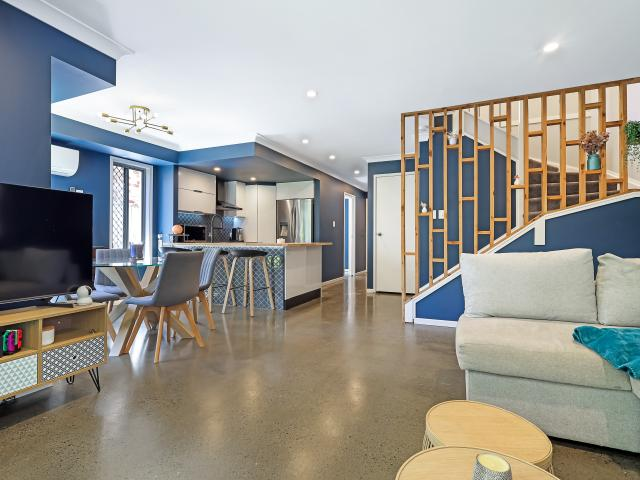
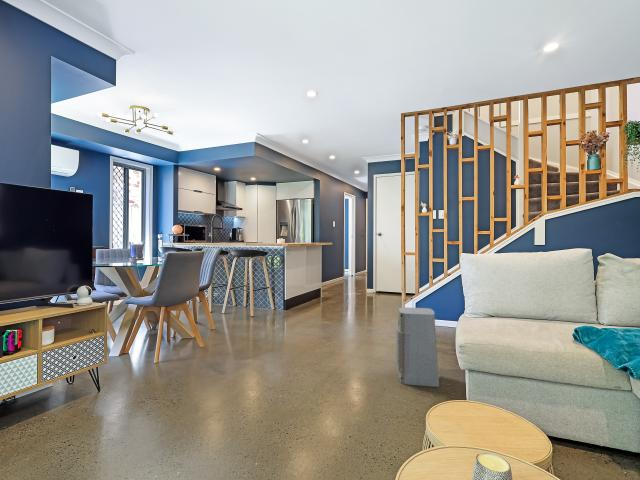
+ air purifier (417, 344)
